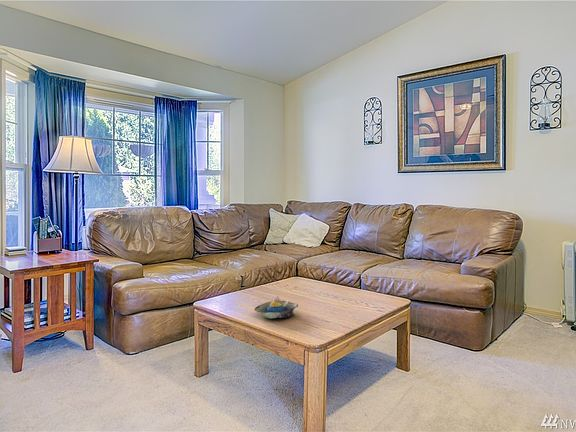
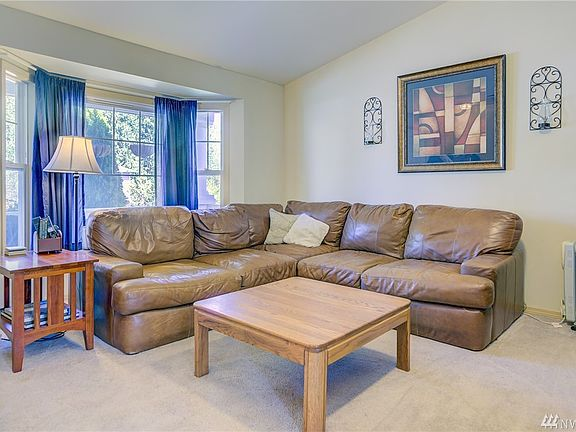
- decorative bowl (277, 304)
